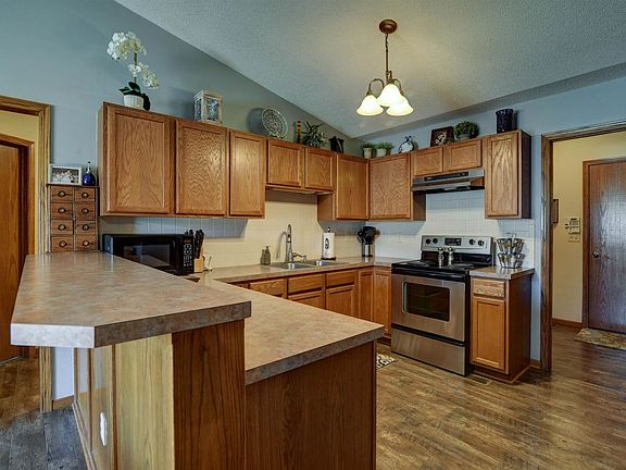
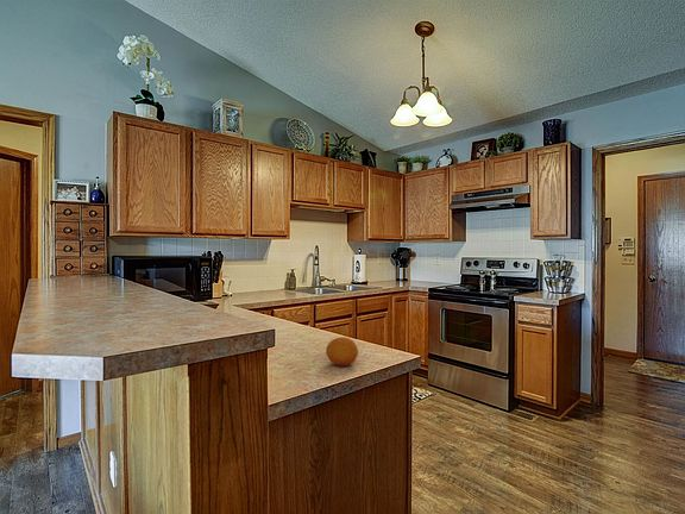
+ fruit (341, 351)
